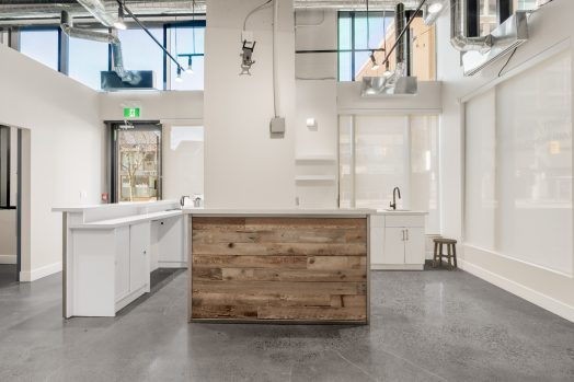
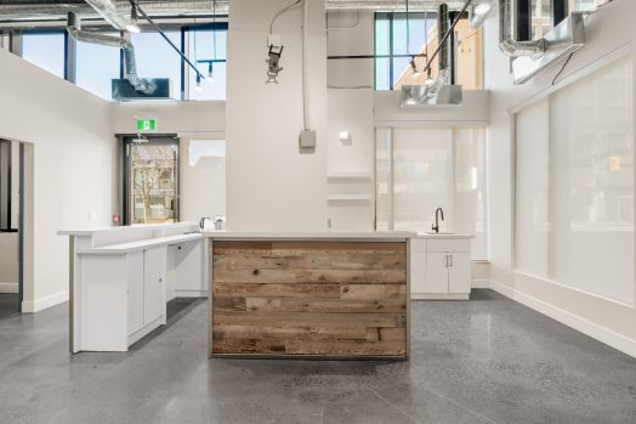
- stool (443, 254)
